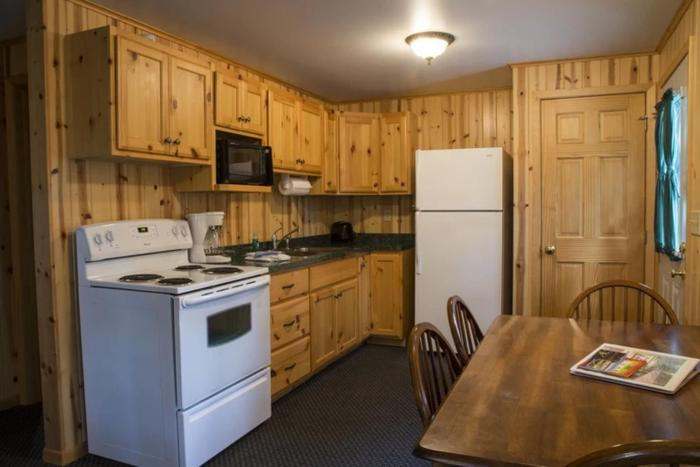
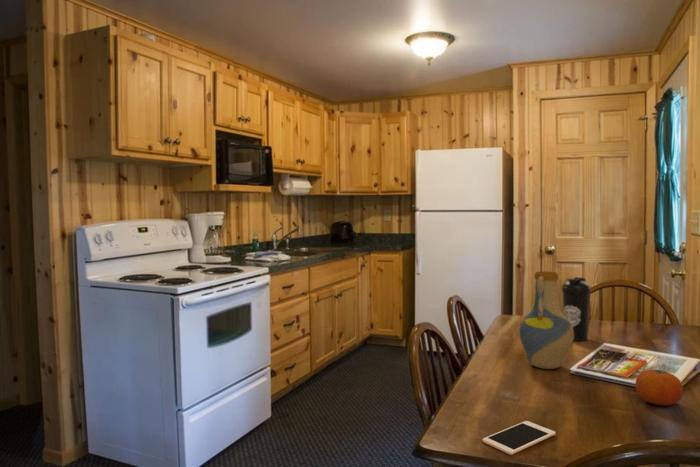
+ cell phone (519, 436)
+ water bottle (575, 308)
+ vase (545, 319)
+ fruit (658, 387)
